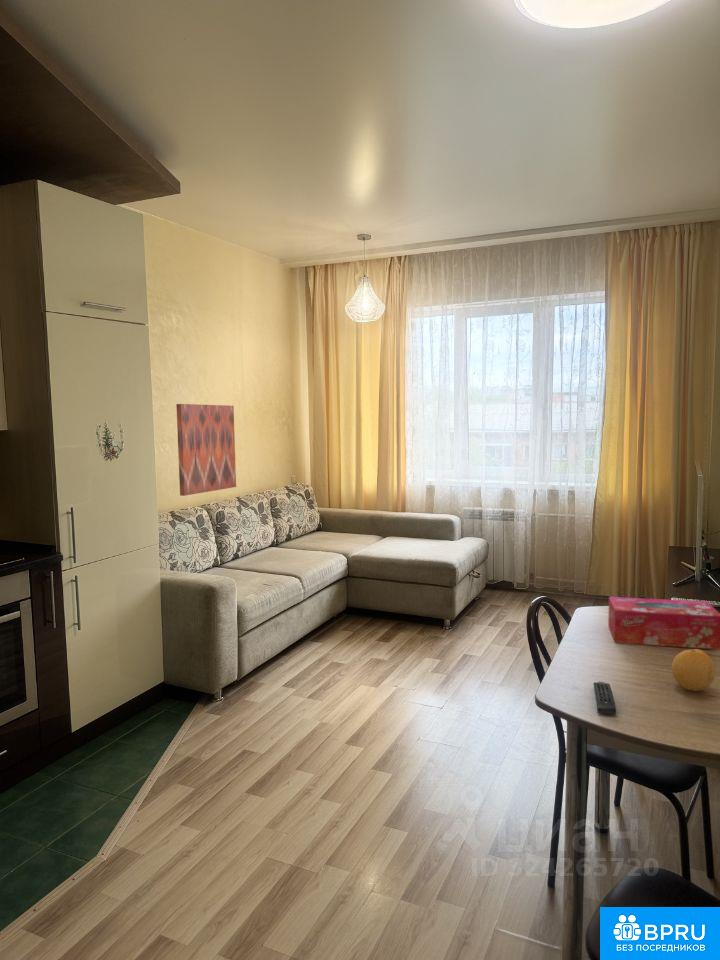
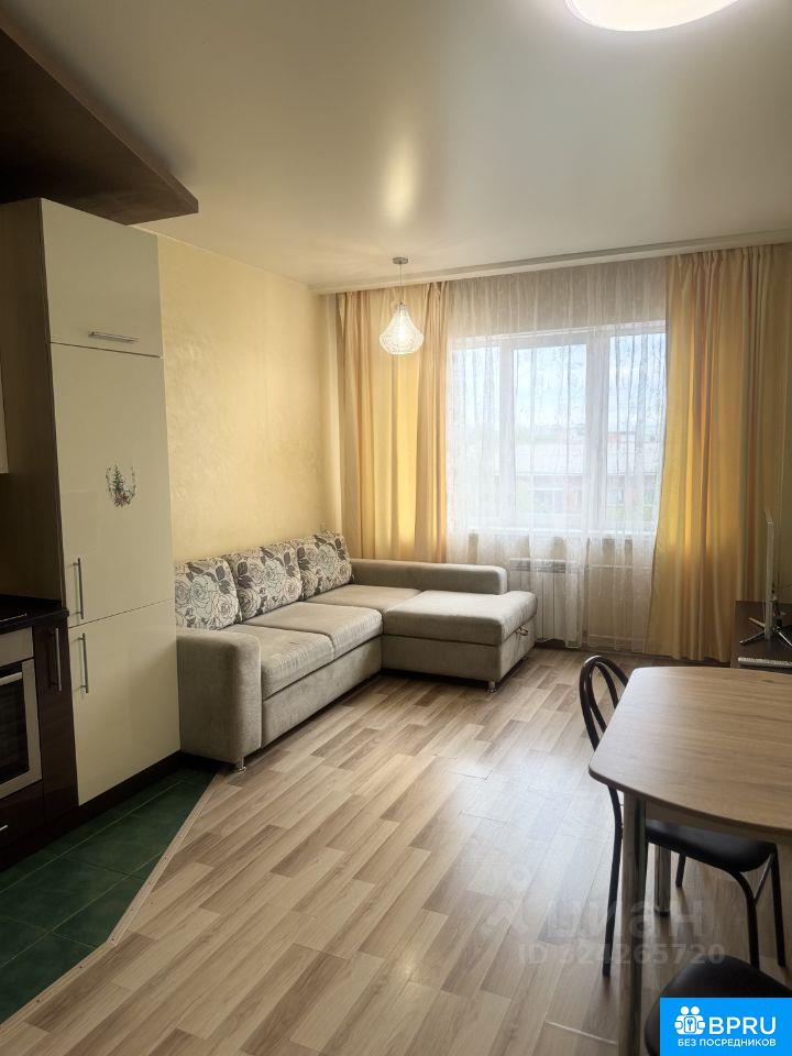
- tissue box (661, 621)
- wall art (208, 448)
- fruit (693, 669)
- remote control (603, 695)
